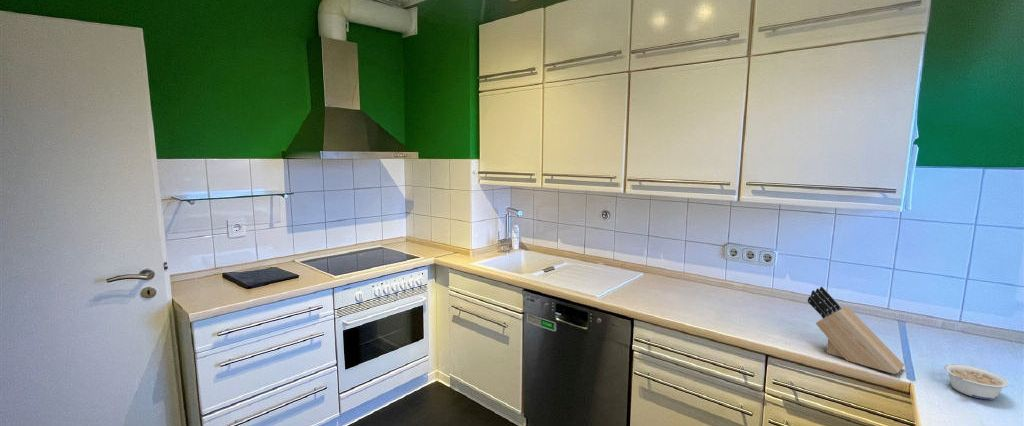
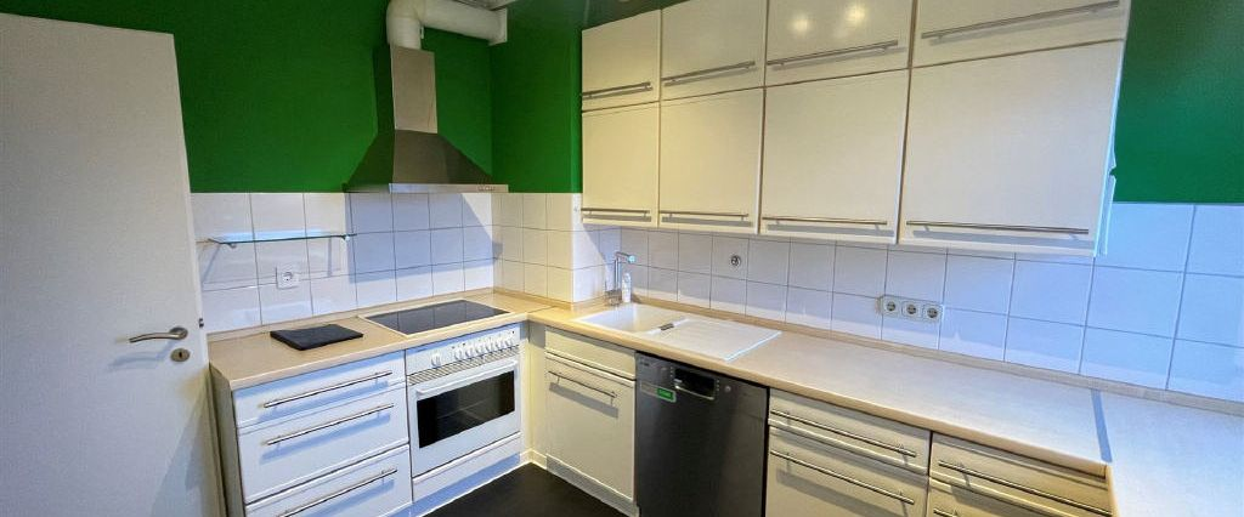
- knife block (852, 326)
- legume (975, 381)
